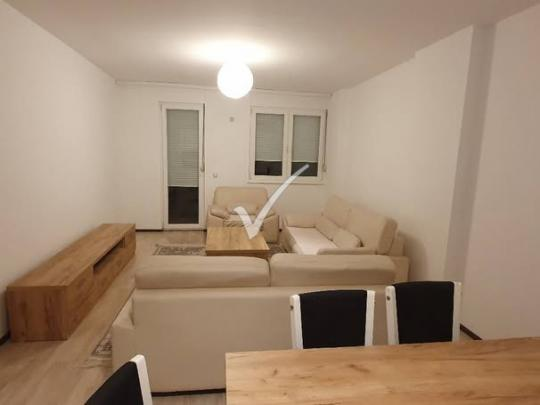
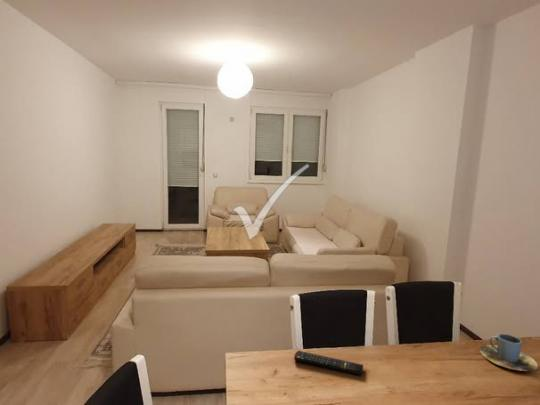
+ cup (508, 348)
+ remote control (327, 362)
